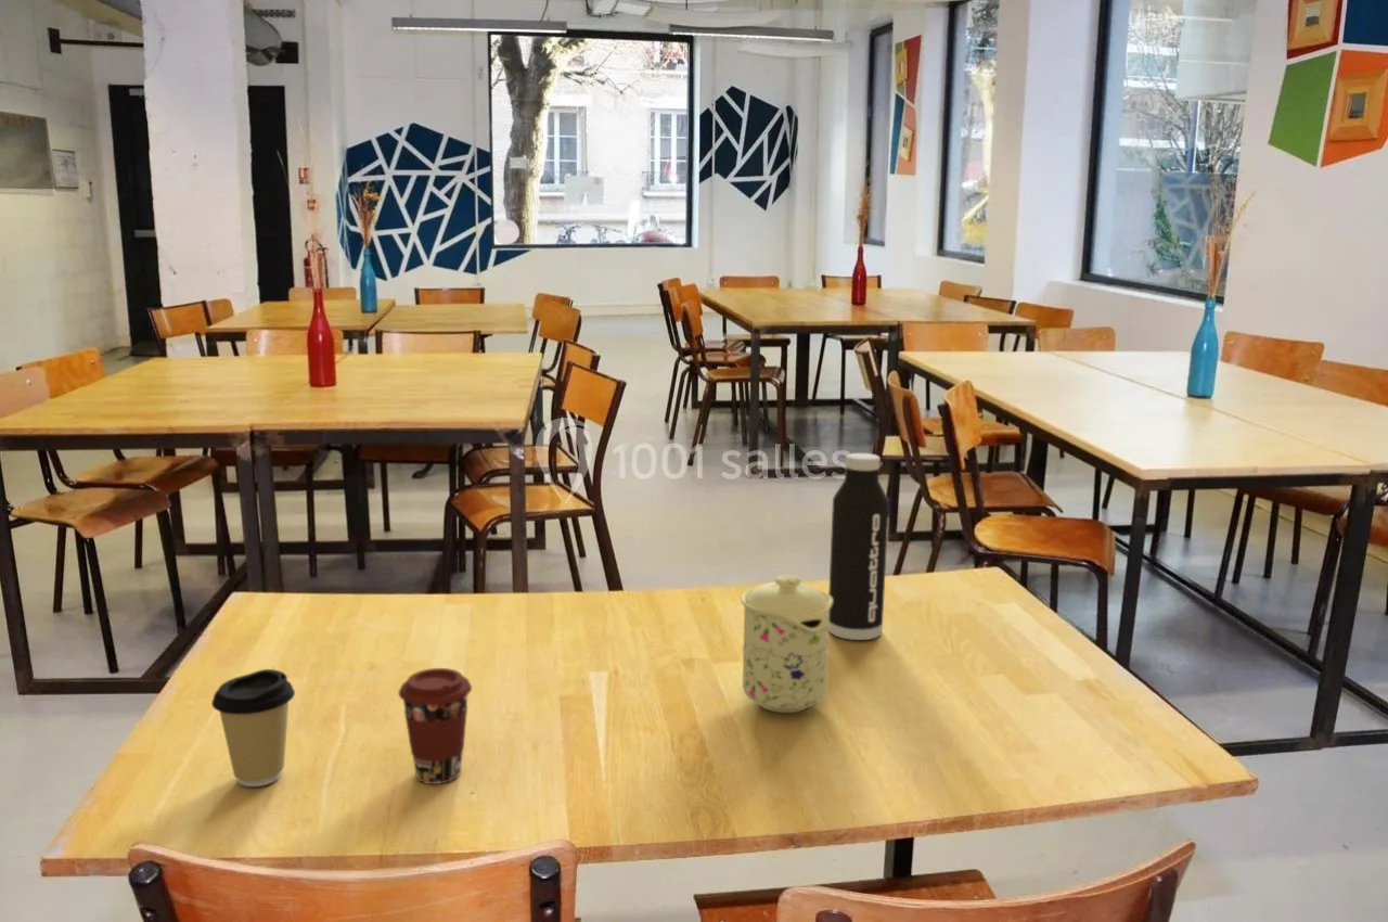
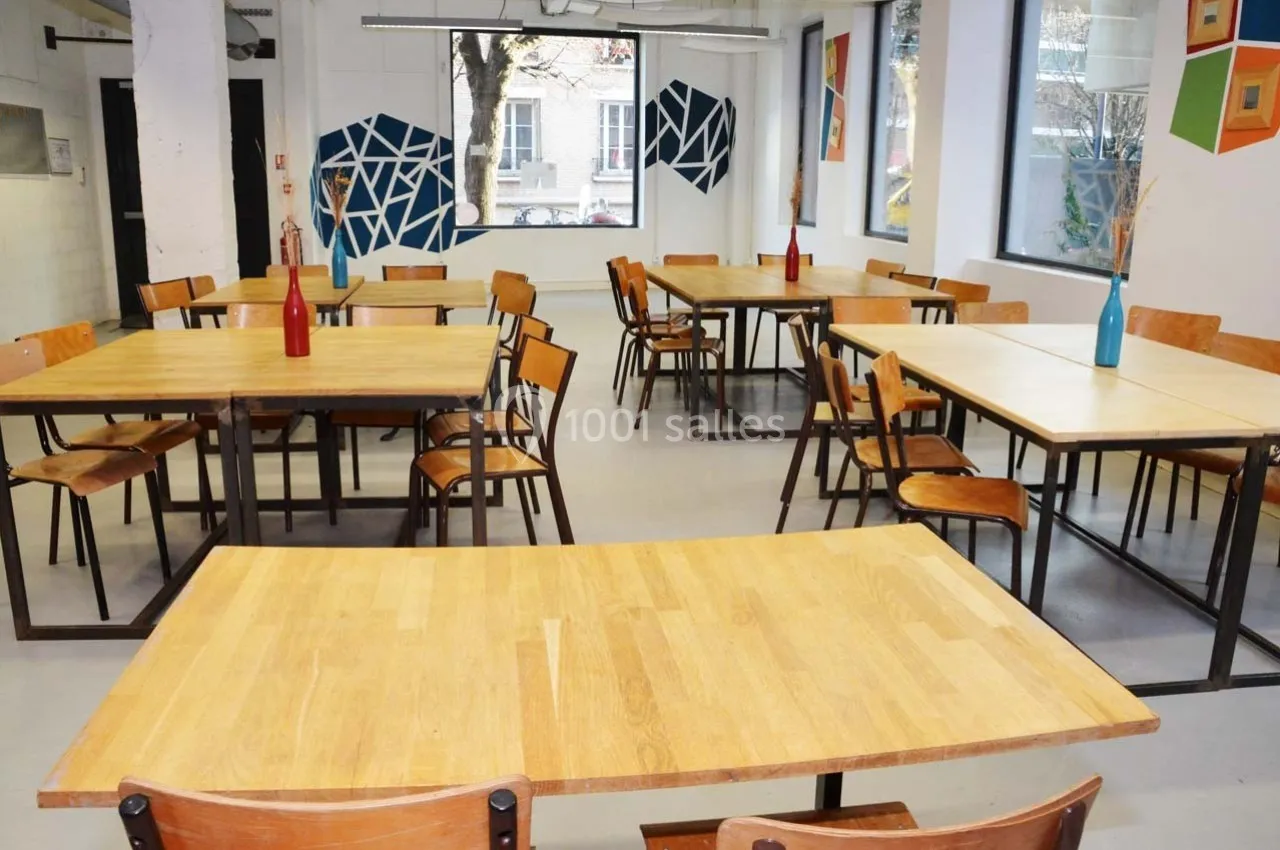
- mug (782, 638)
- coffee cup (256, 729)
- water bottle (859, 545)
- coffee cup (436, 726)
